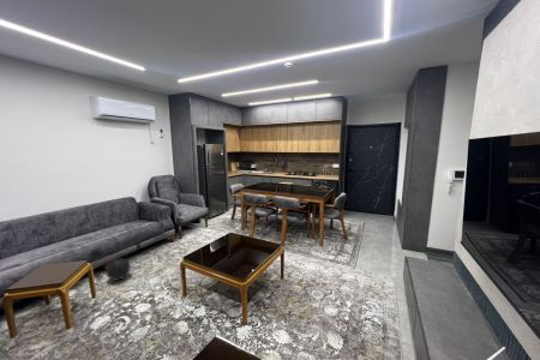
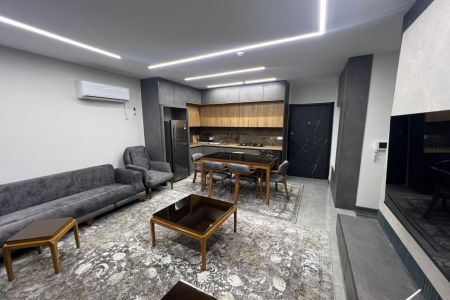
- ball (118, 269)
